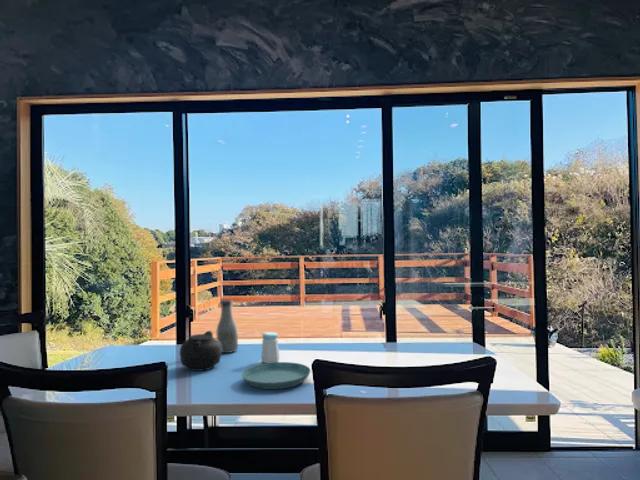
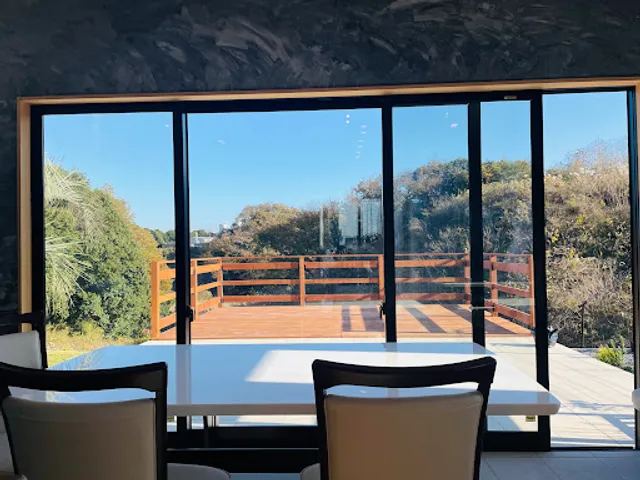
- teapot (202, 350)
- salt shaker (270, 347)
- saucer (276, 375)
- bottle (227, 325)
